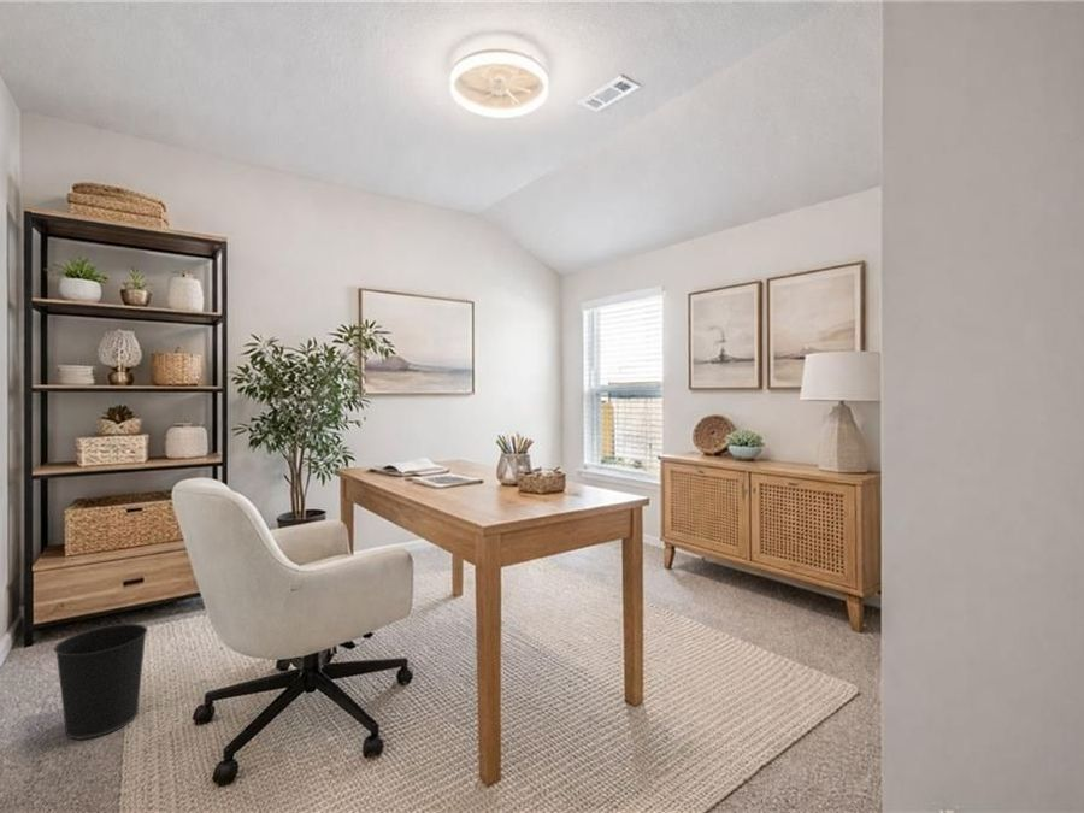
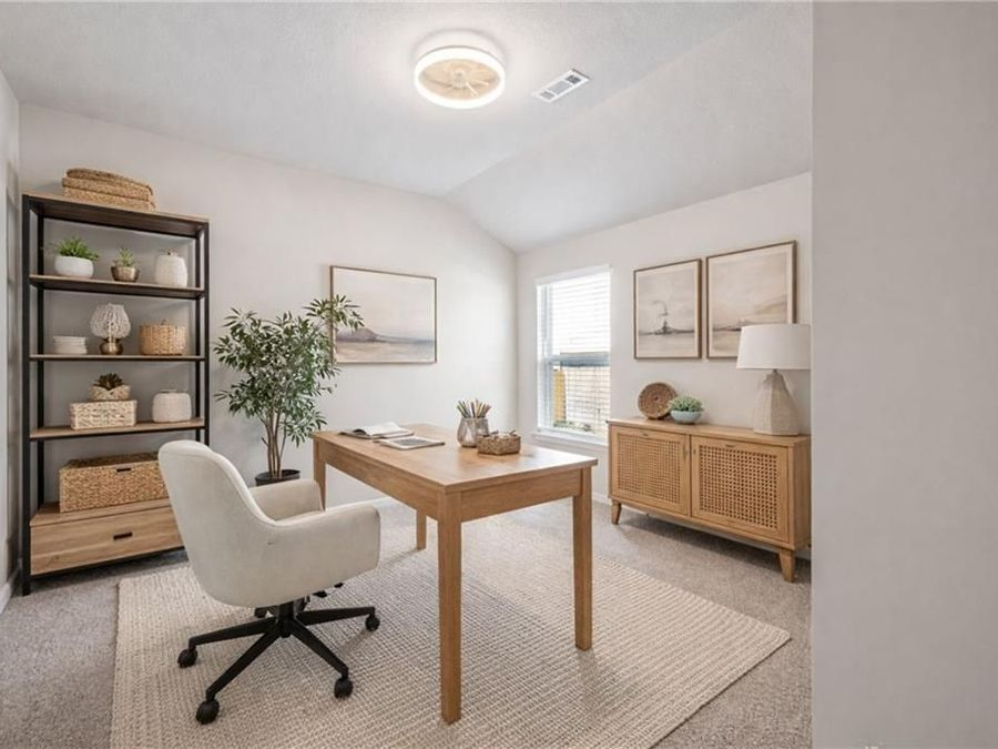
- wastebasket (102, 679)
